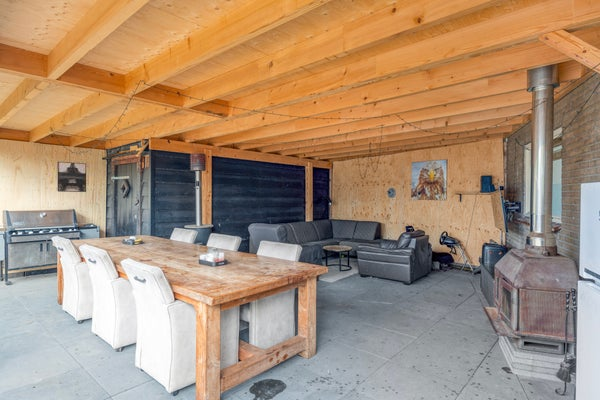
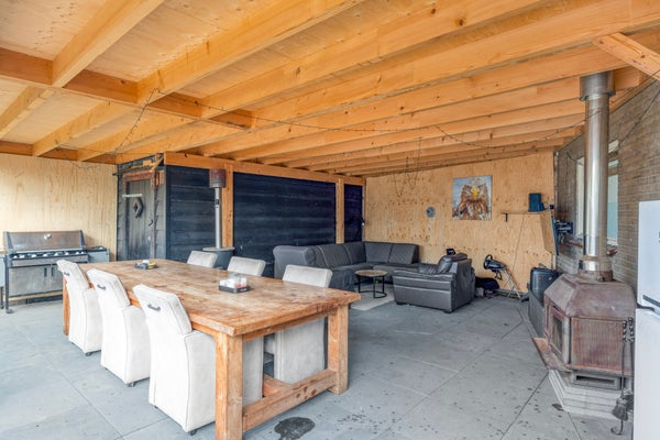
- wall art (72, 177)
